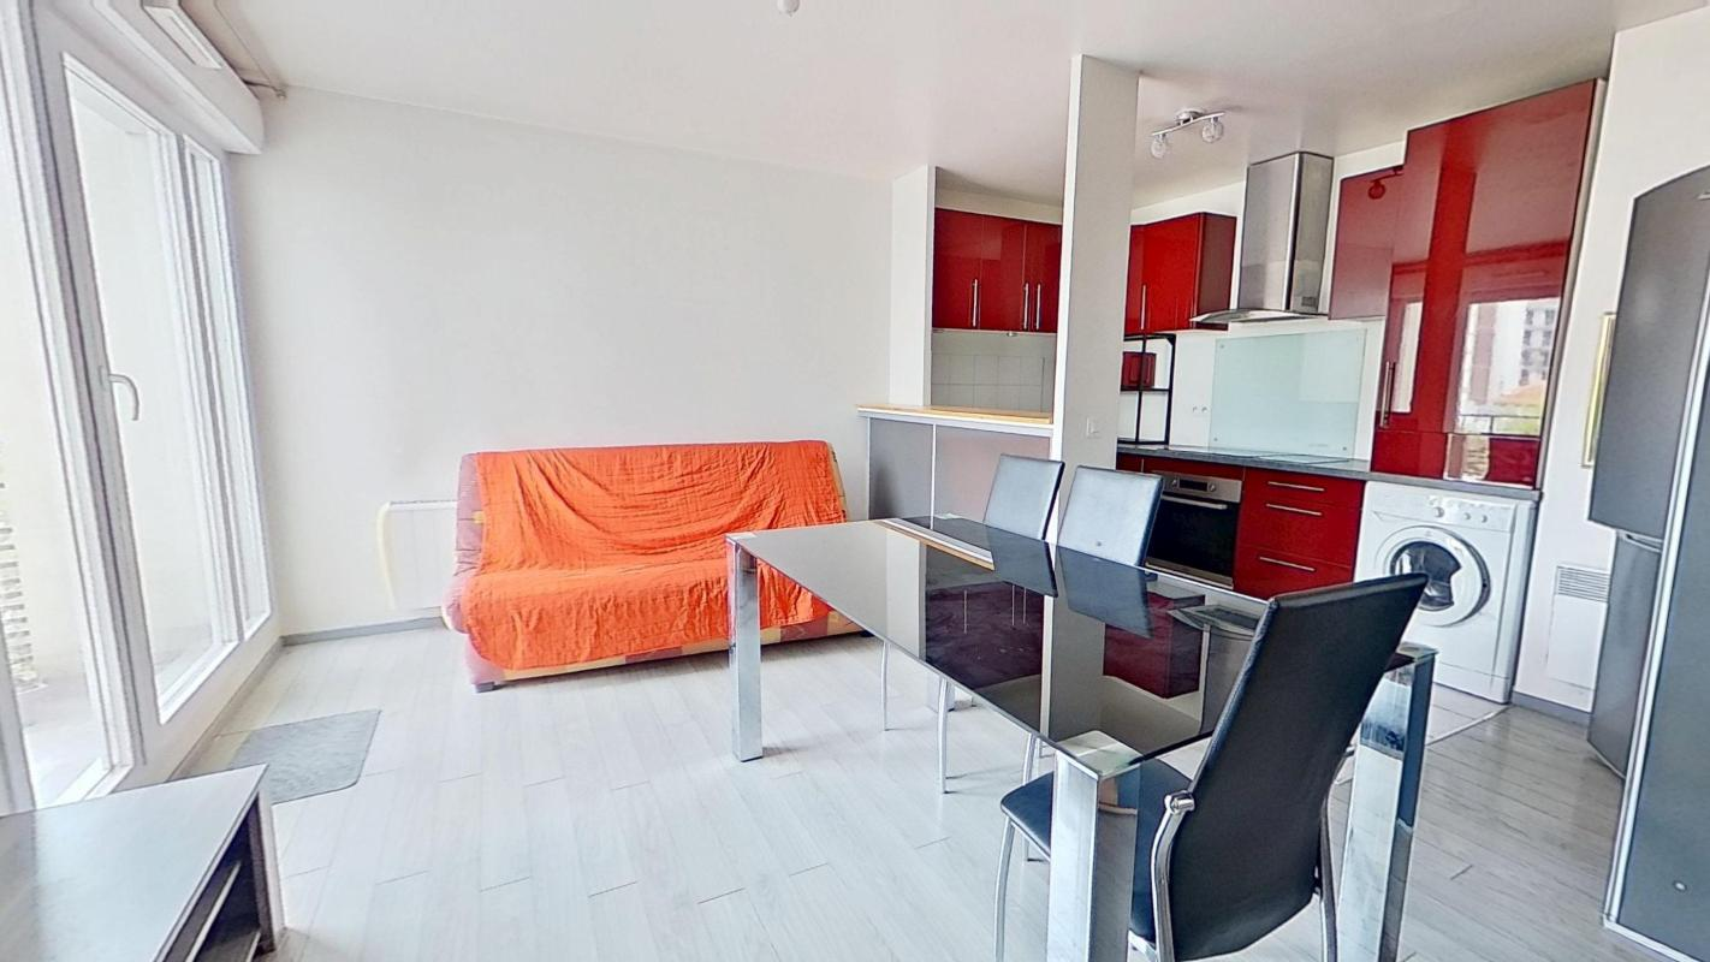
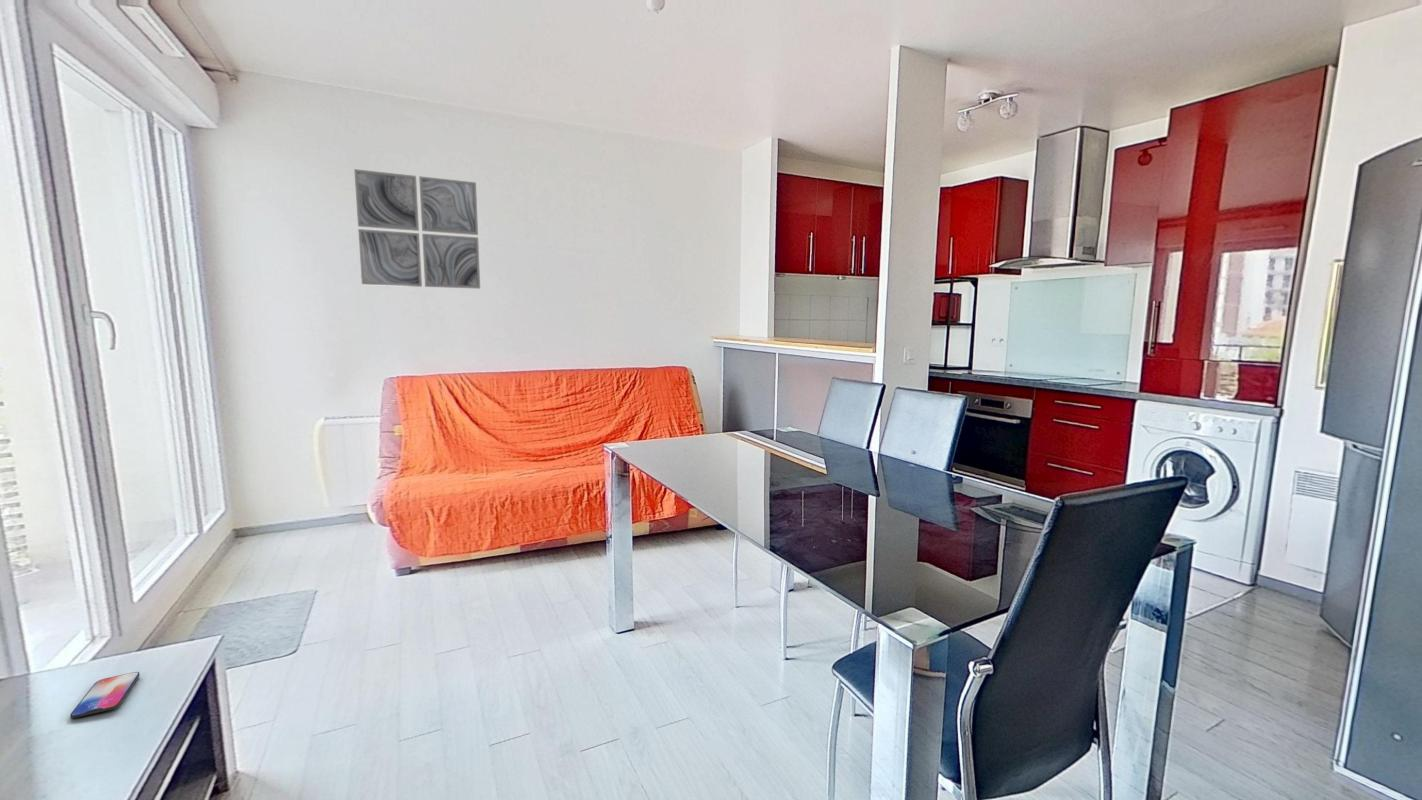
+ wall art (418, 233)
+ smartphone (107, 693)
